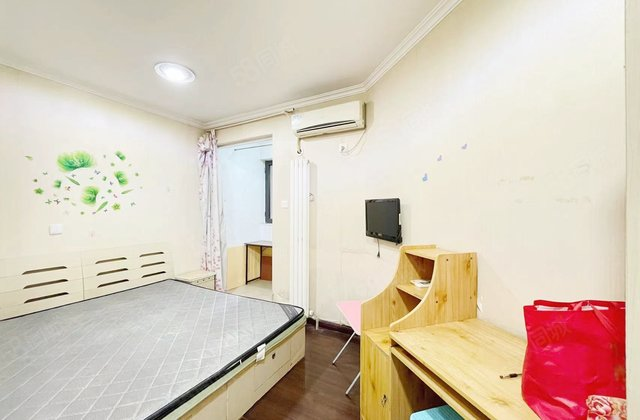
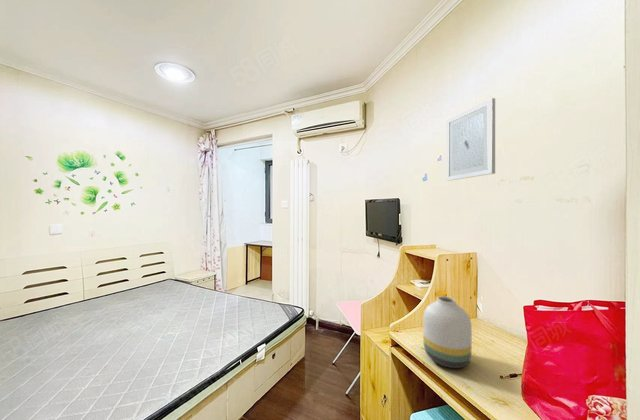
+ wall art (468, 143)
+ vase (446, 329)
